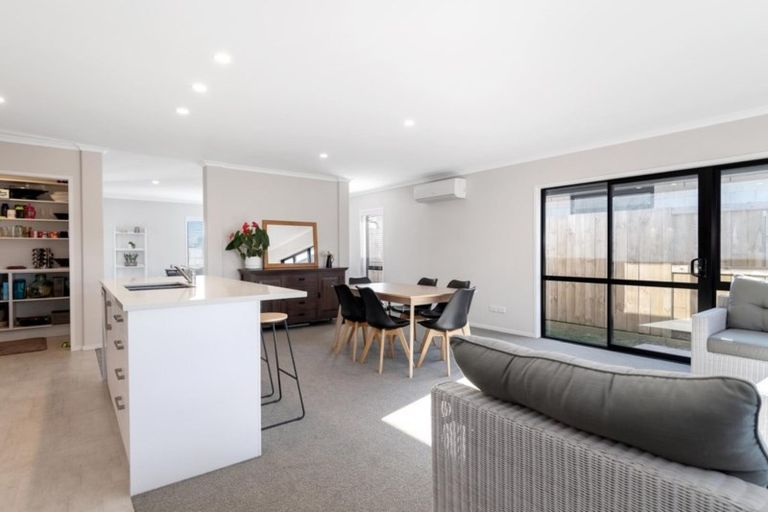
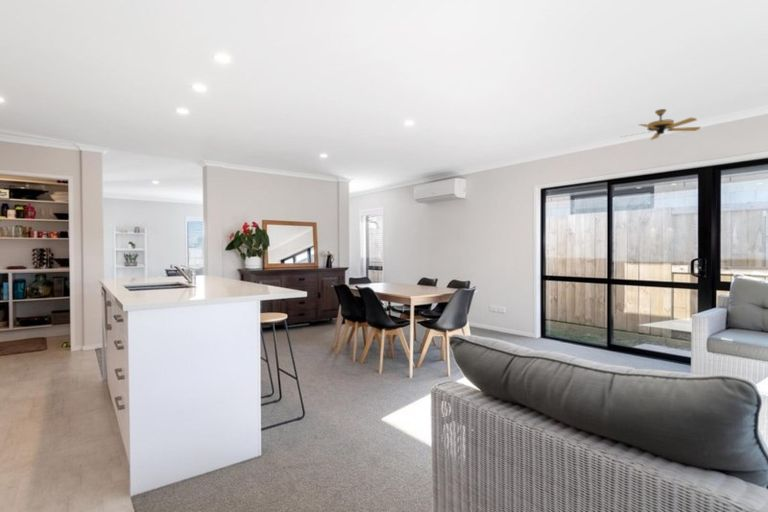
+ ceiling fan (658, 129)
